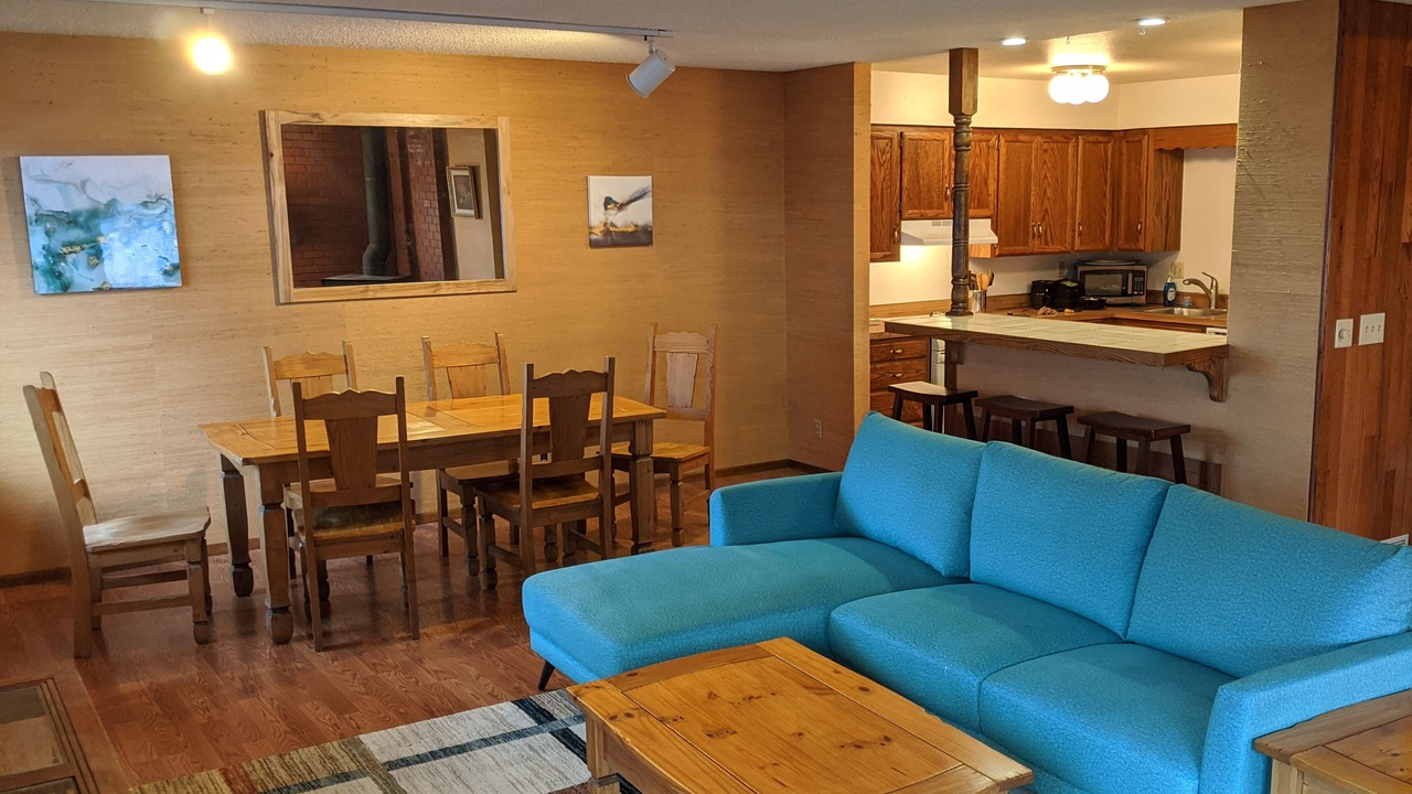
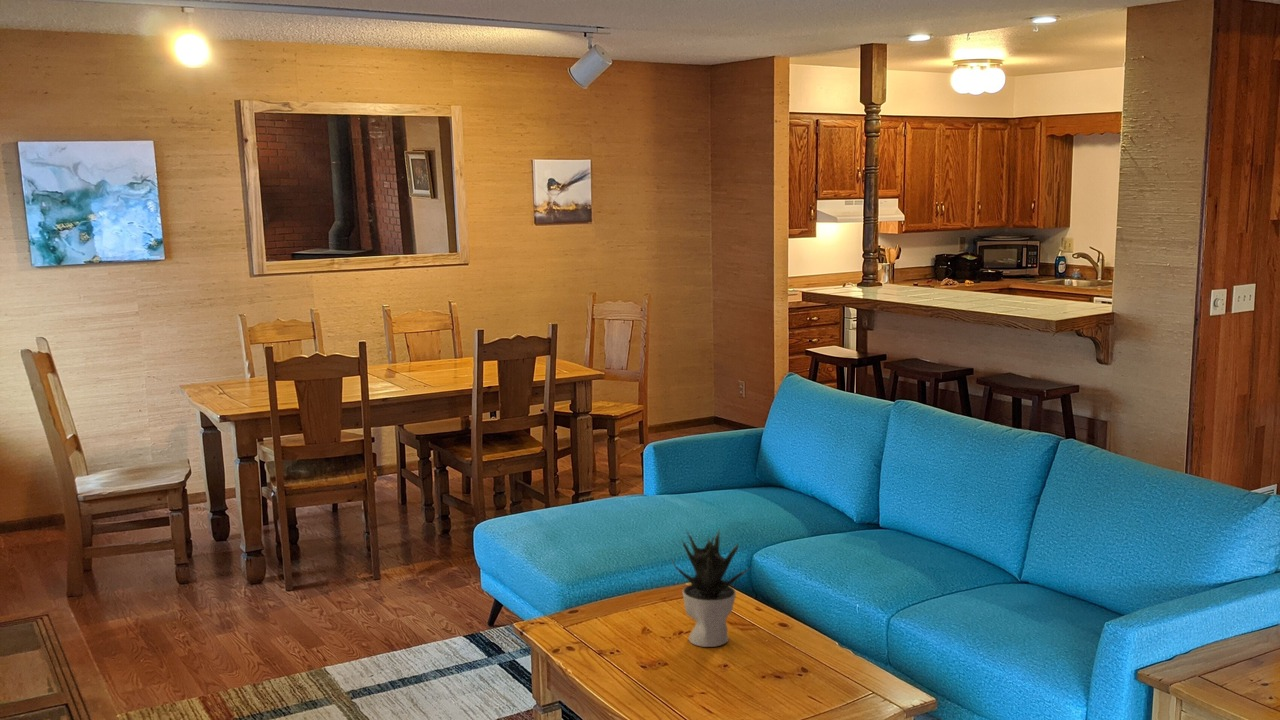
+ potted plant (704, 584)
